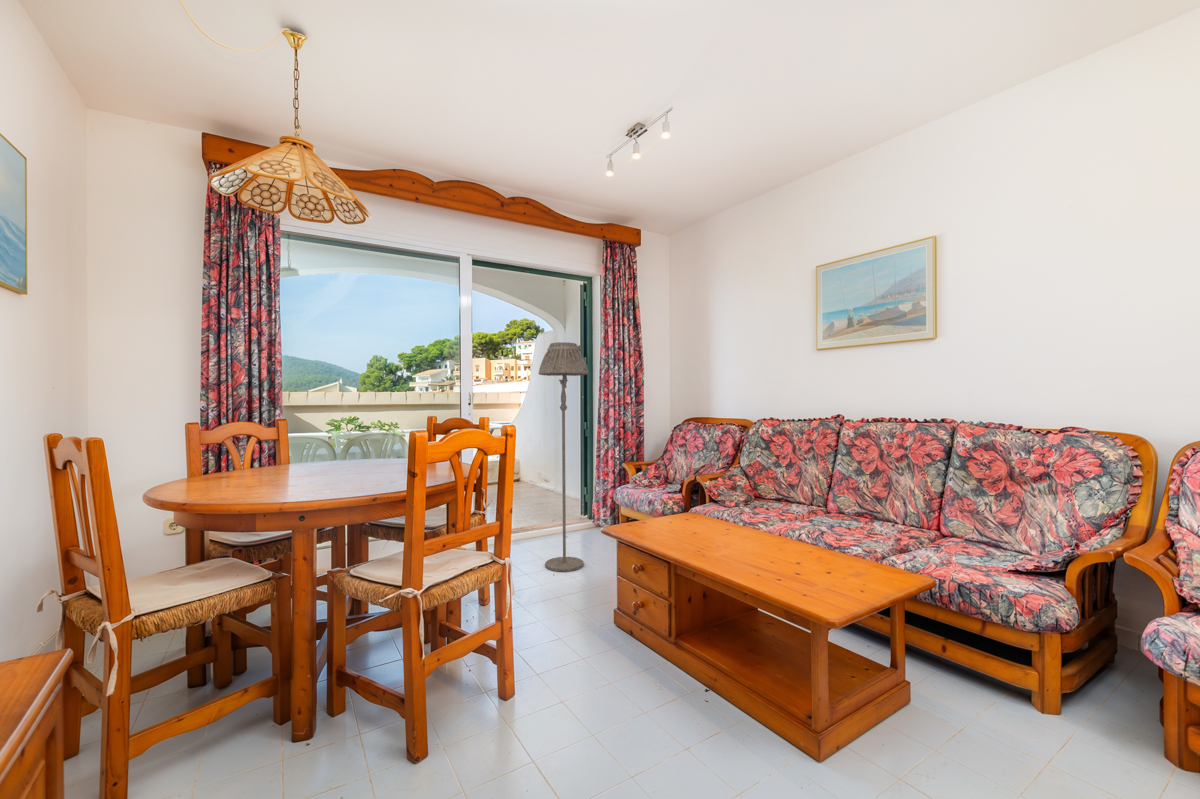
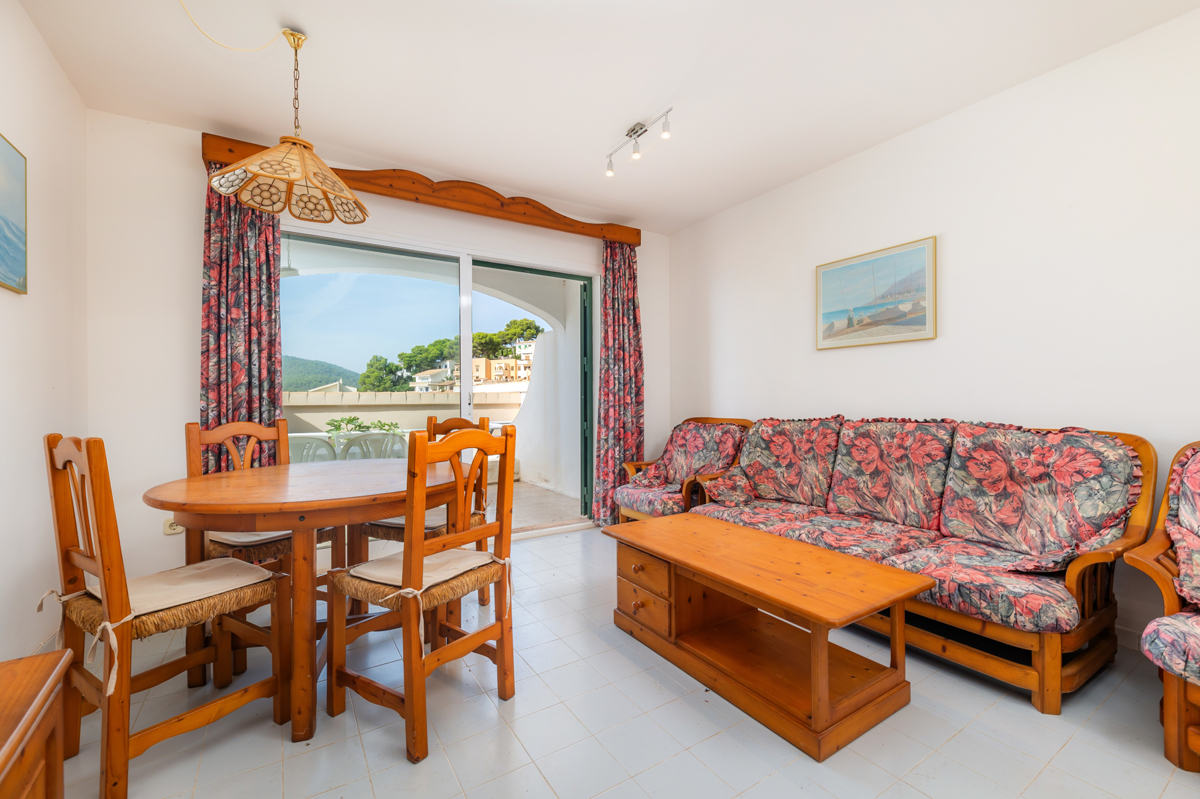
- floor lamp (563, 454)
